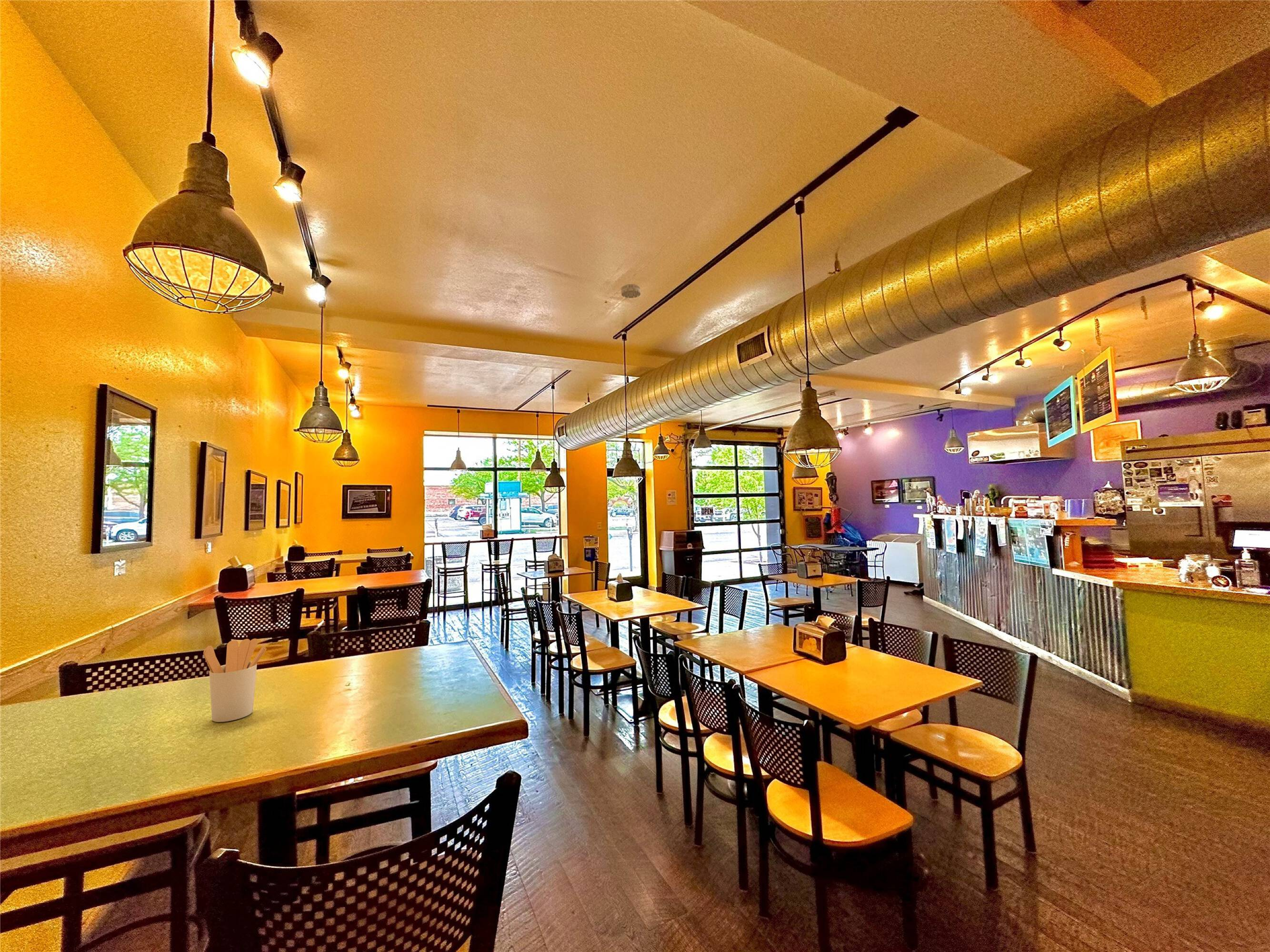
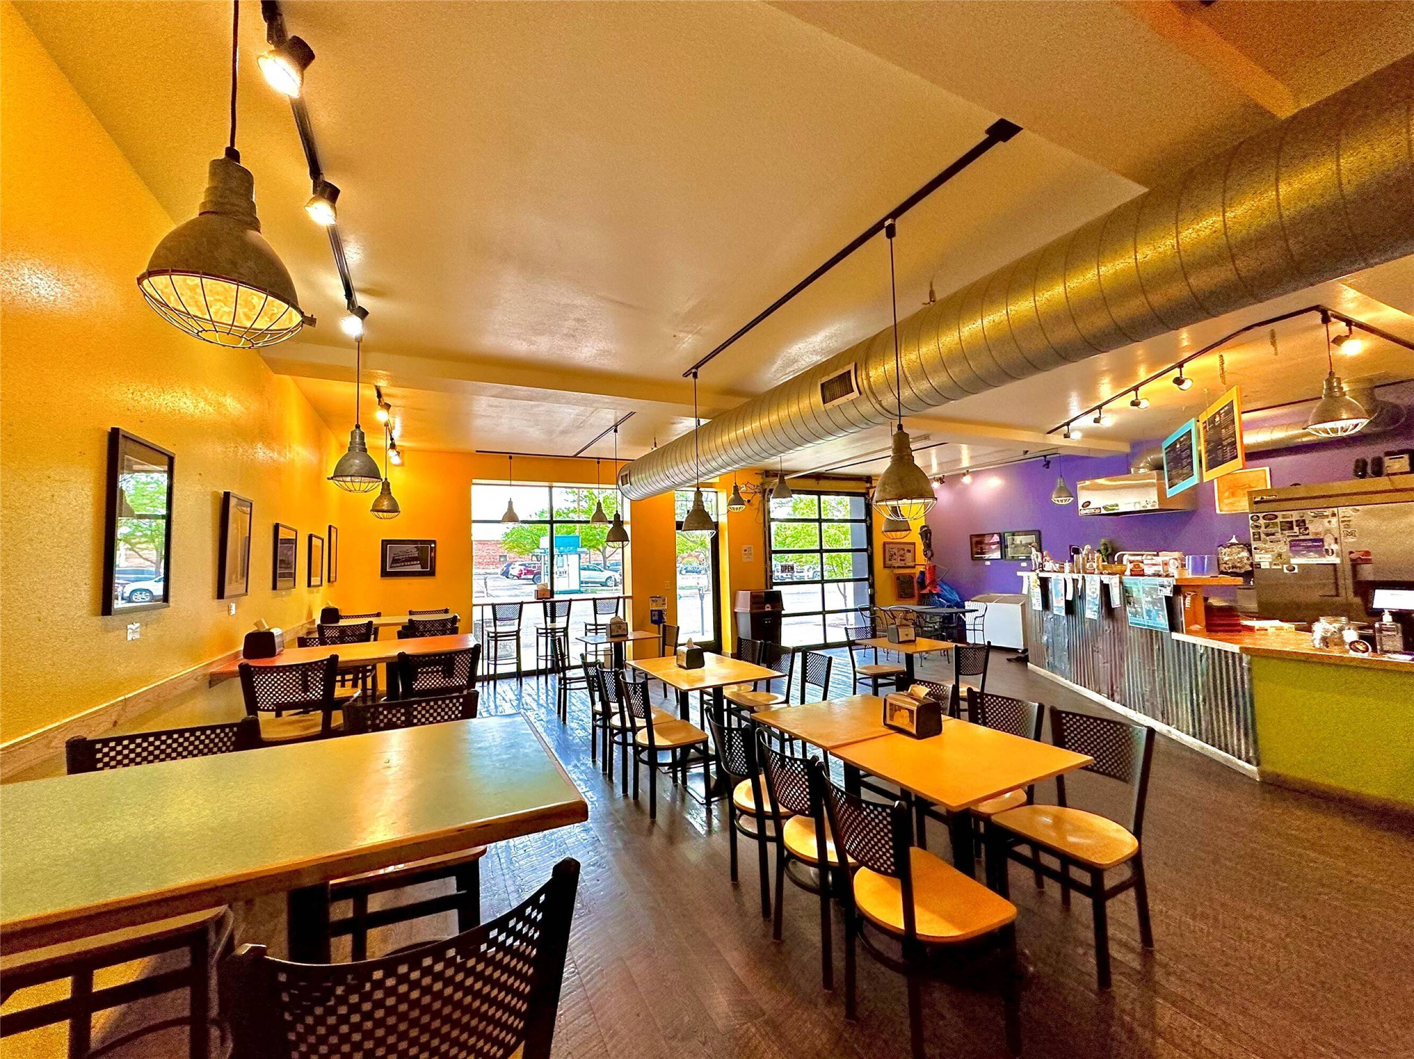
- smoke detector (630, 290)
- utensil holder (236, 676)
